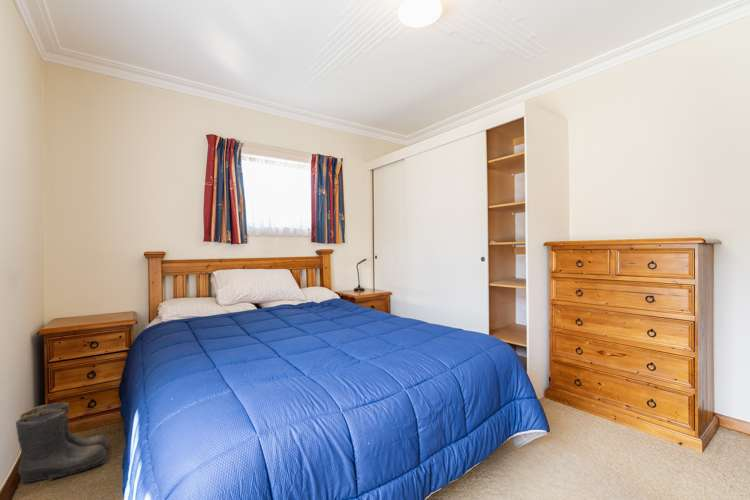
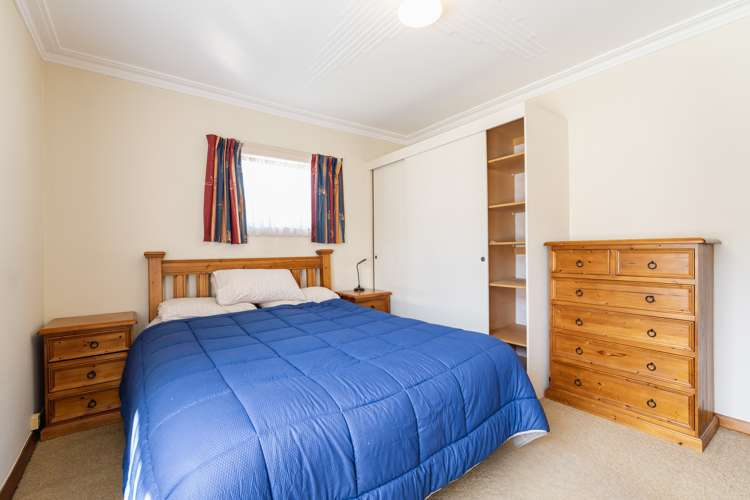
- boots (66, 435)
